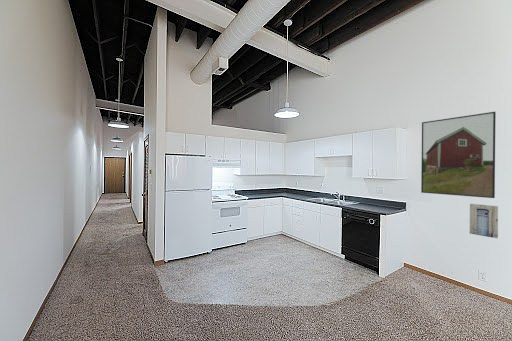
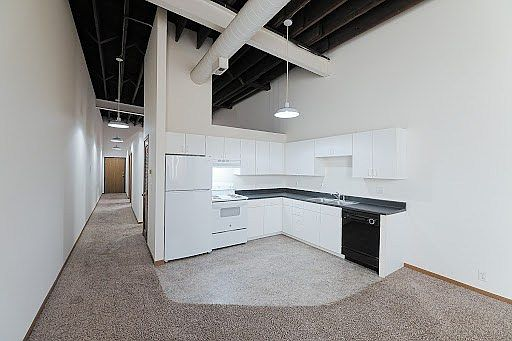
- wall art (483, 220)
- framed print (454, 156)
